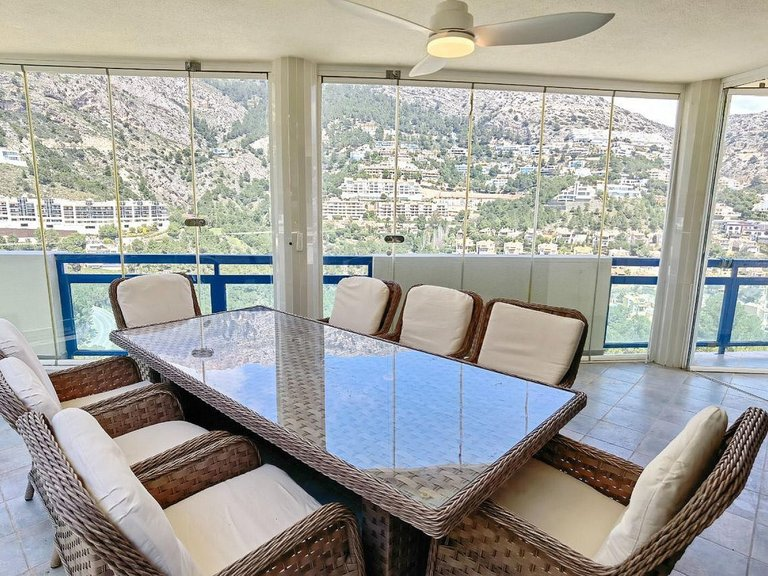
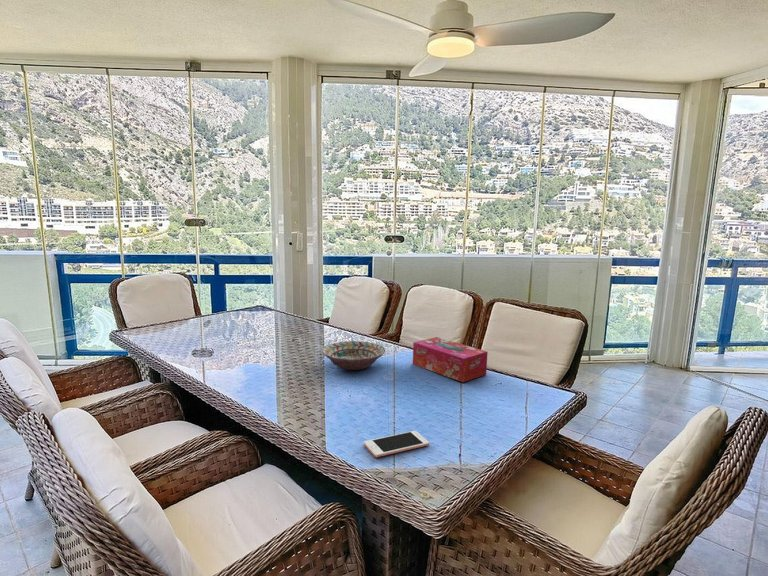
+ tissue box (448, 358)
+ decorative bowl (353, 357)
+ cell phone (396, 443)
